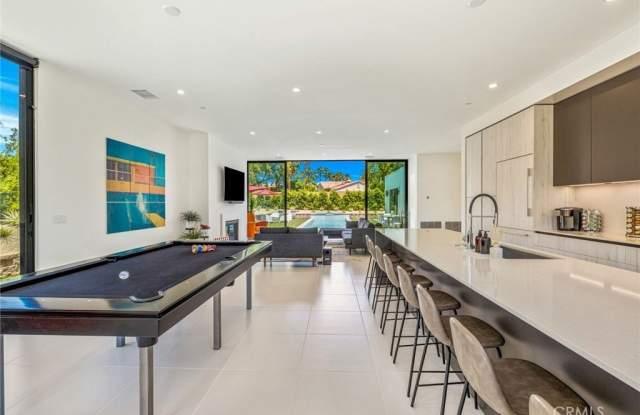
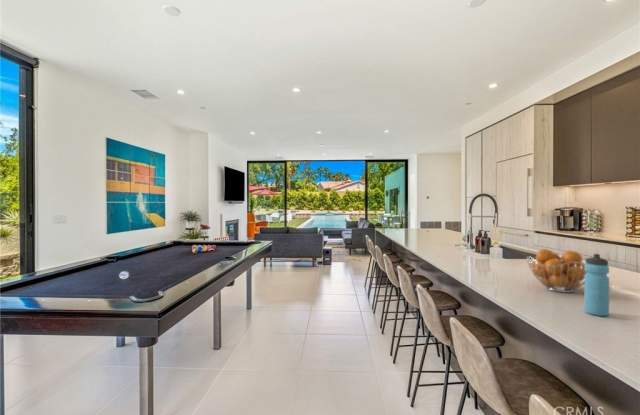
+ water bottle (596, 283)
+ fruit basket (559, 269)
